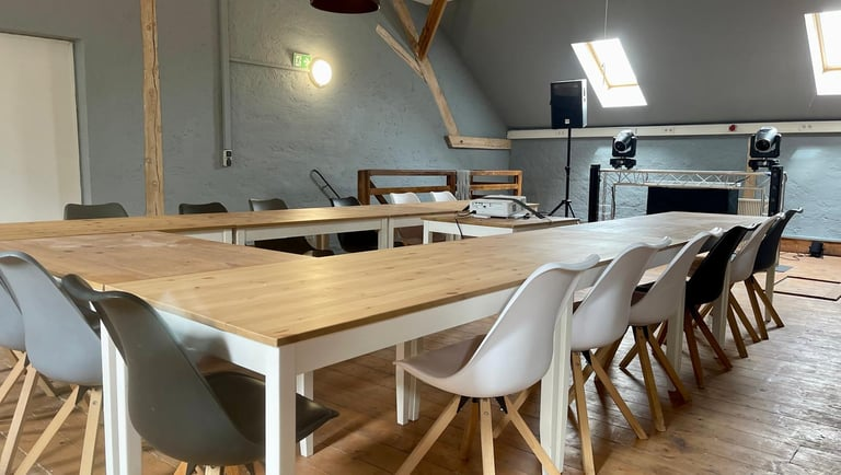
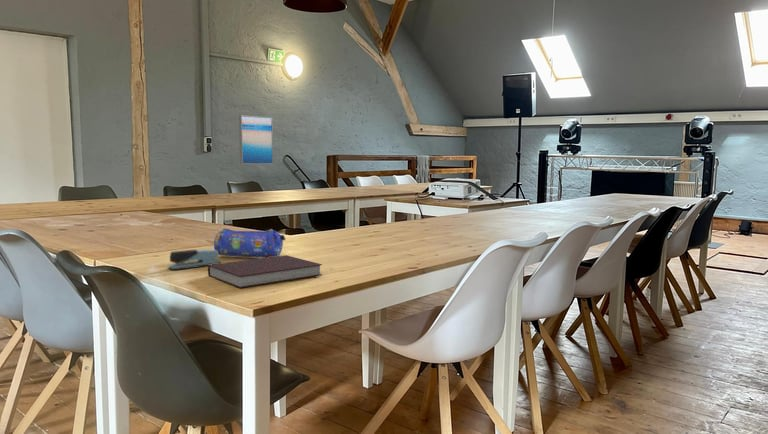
+ stapler (194, 257)
+ notebook (265, 270)
+ wall art (256, 140)
+ pencil case (249, 242)
